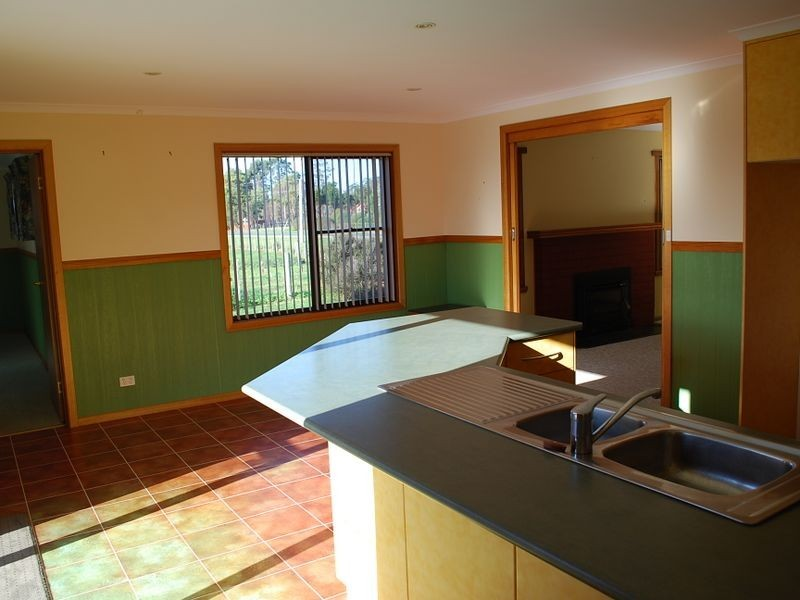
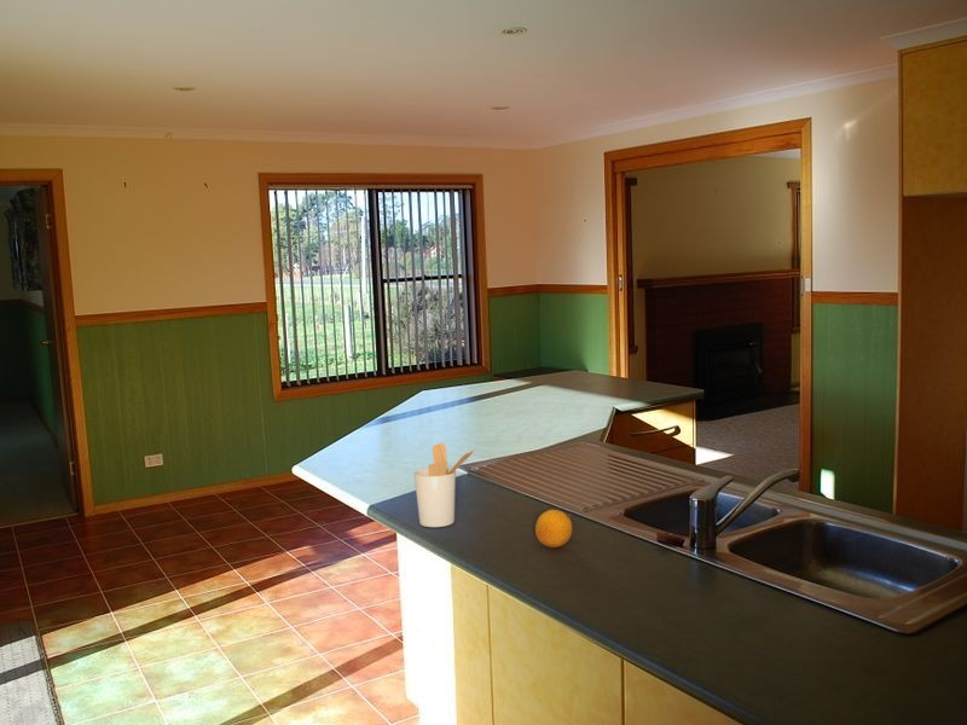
+ fruit (552, 528)
+ utensil holder (446, 485)
